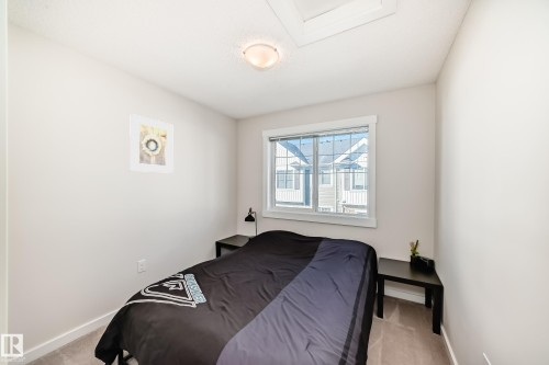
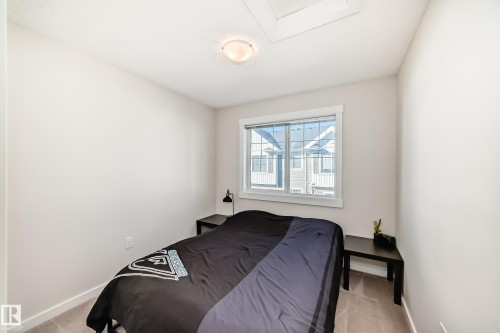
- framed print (153, 146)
